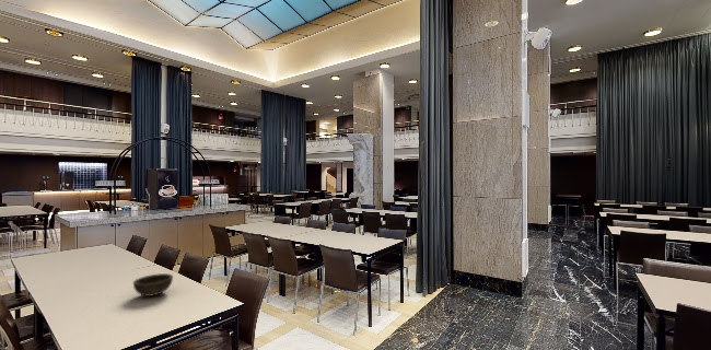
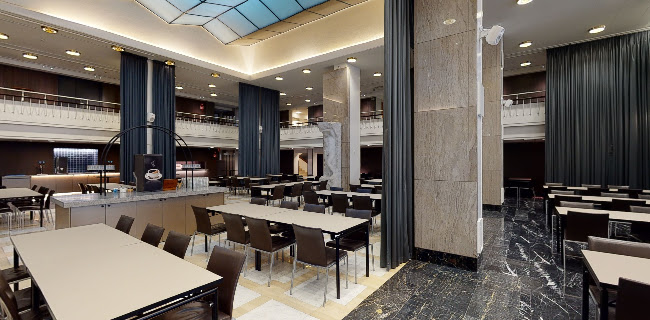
- bowl (153, 287)
